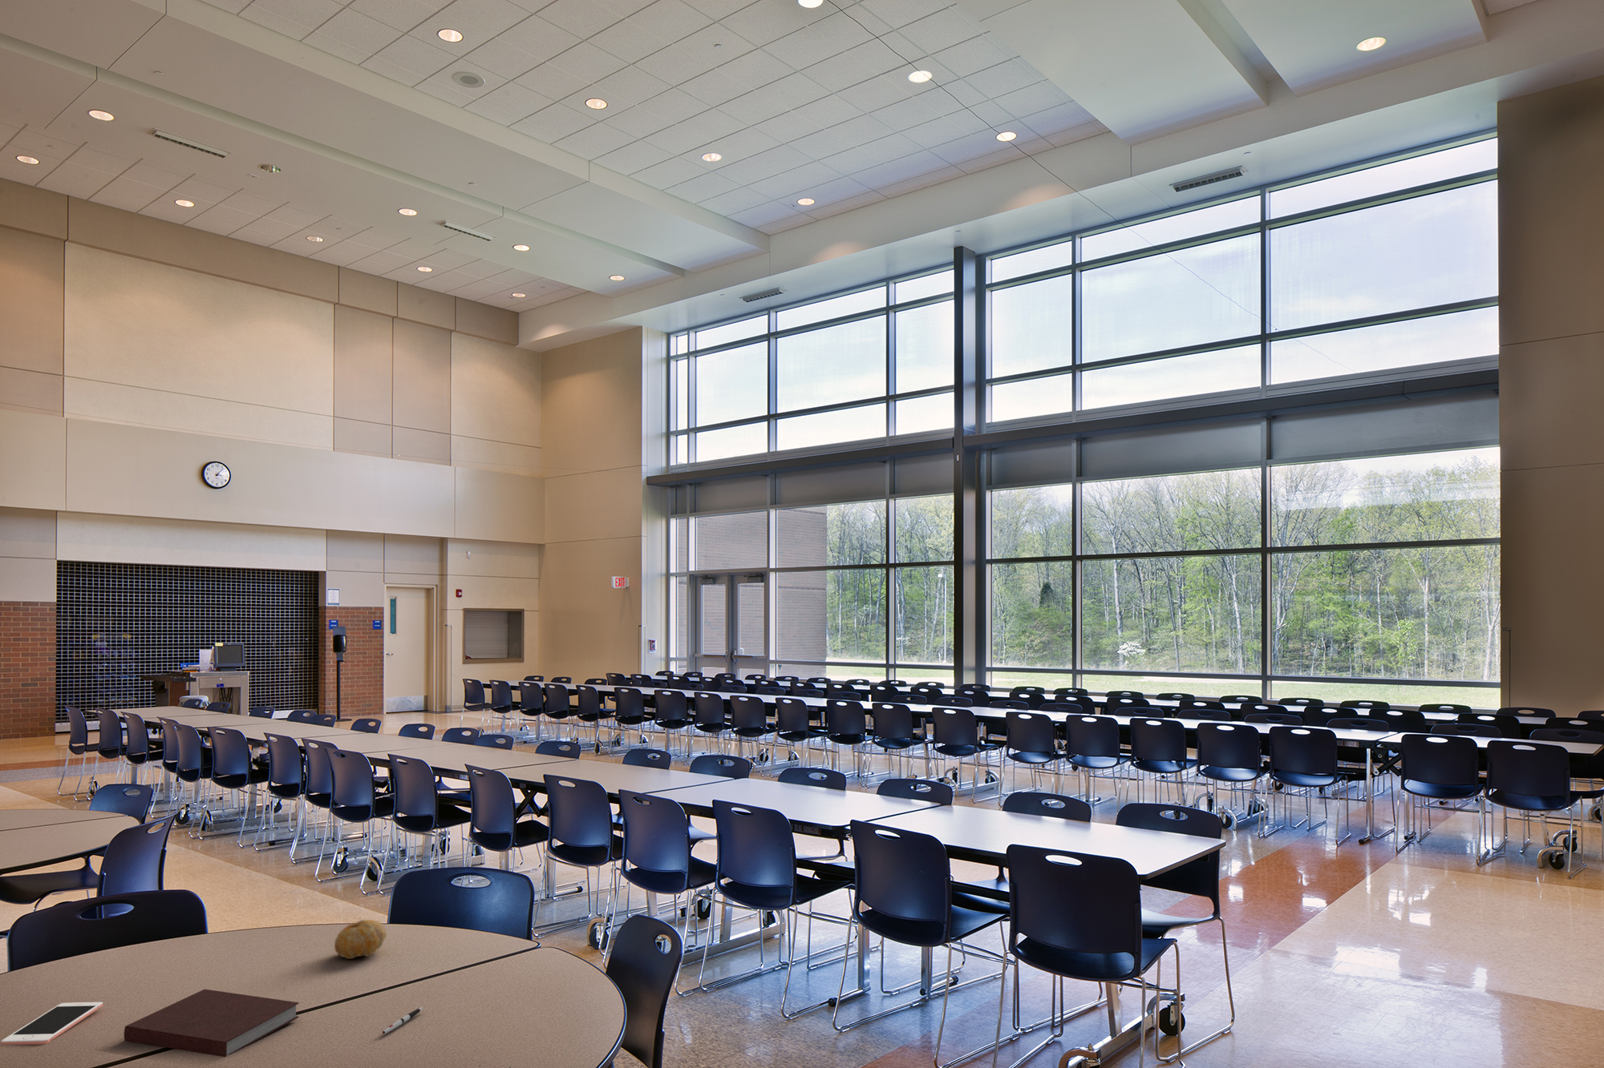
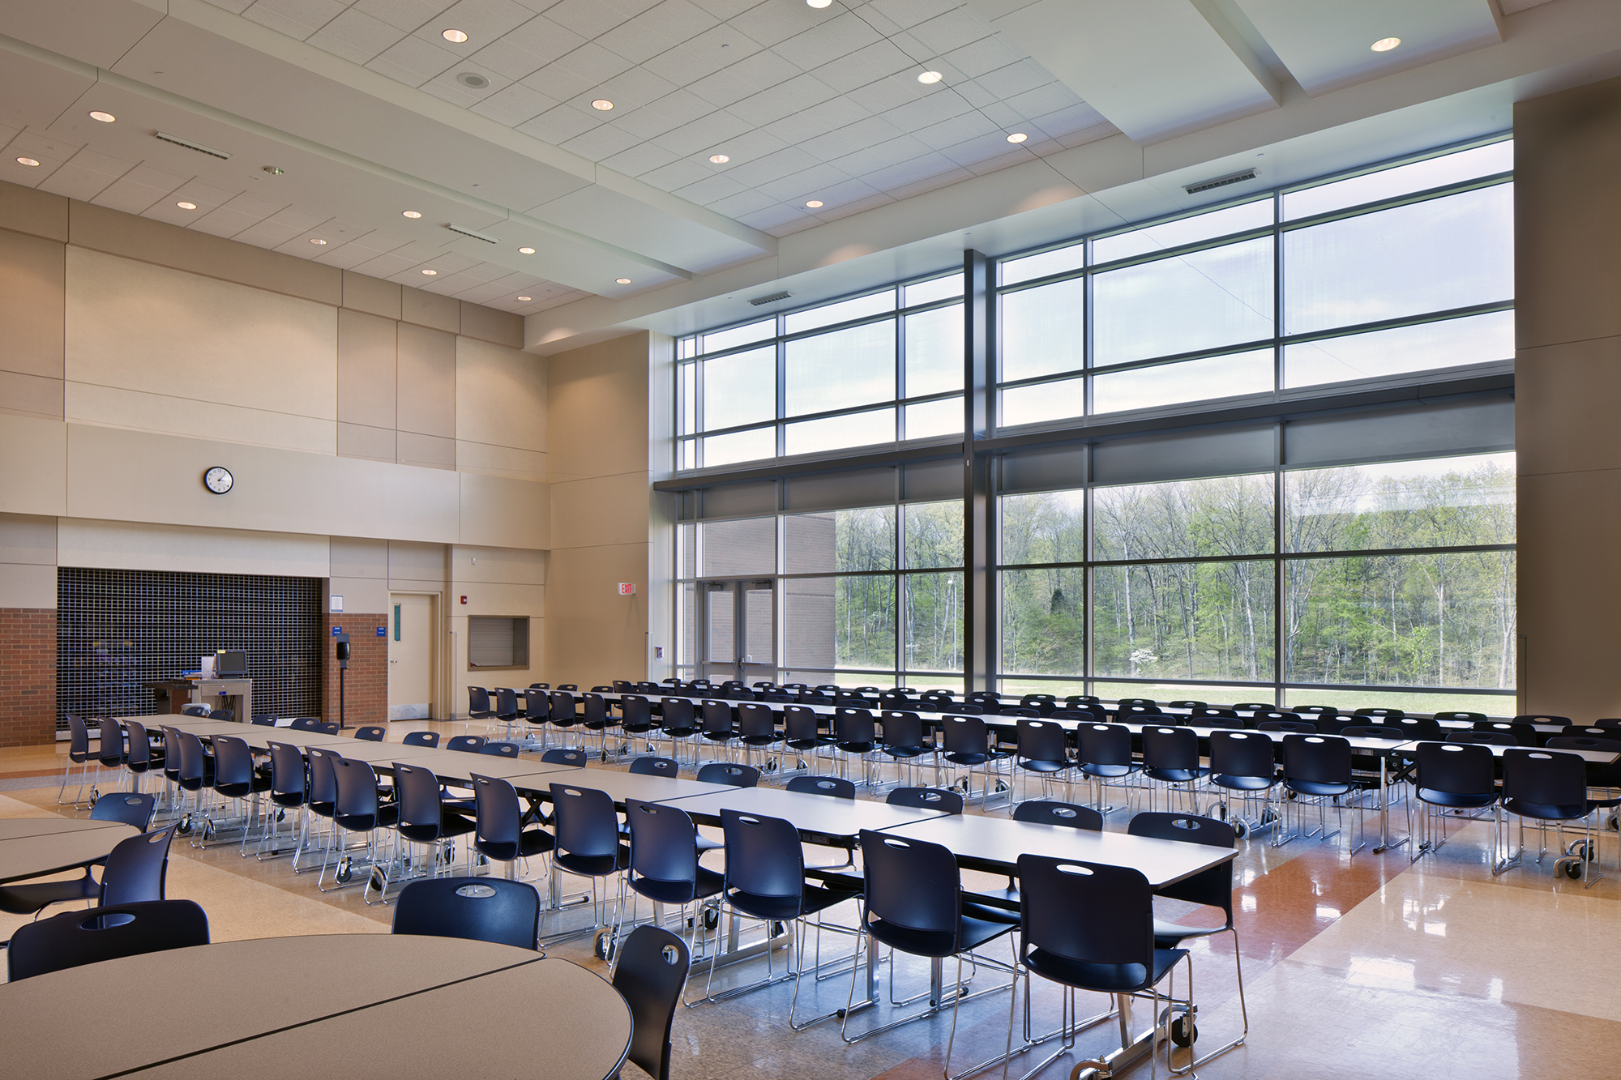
- fruit (360, 937)
- cell phone (54, 1023)
- notebook (213, 1022)
- pen (403, 1019)
